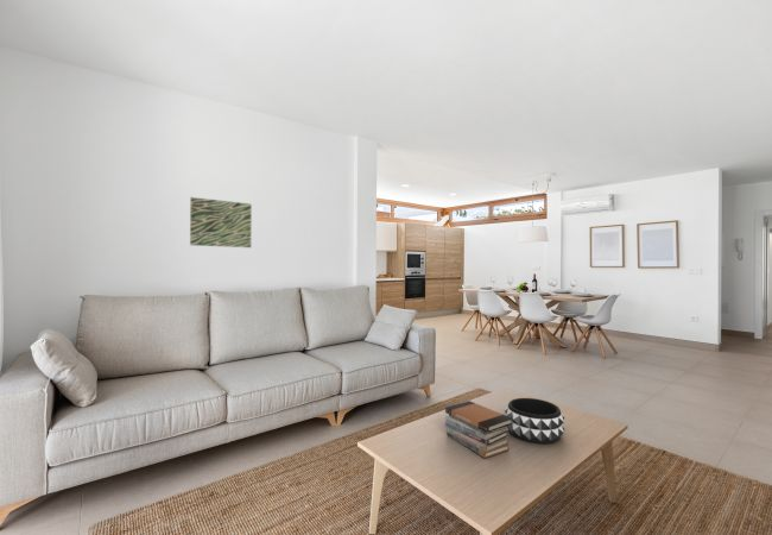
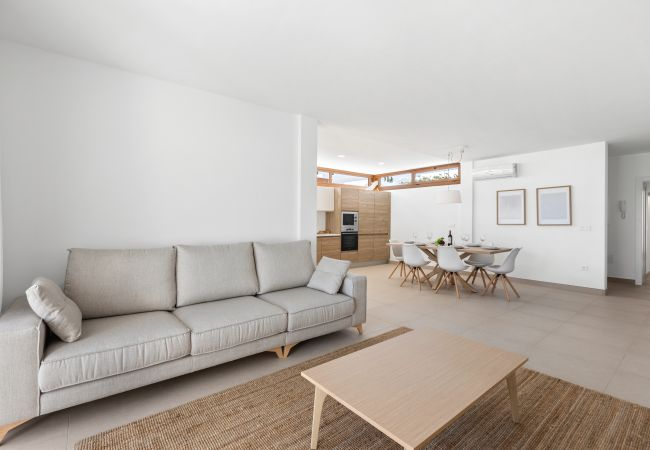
- wall art (222, 224)
- book stack (476, 427)
- decorative bowl (533, 418)
